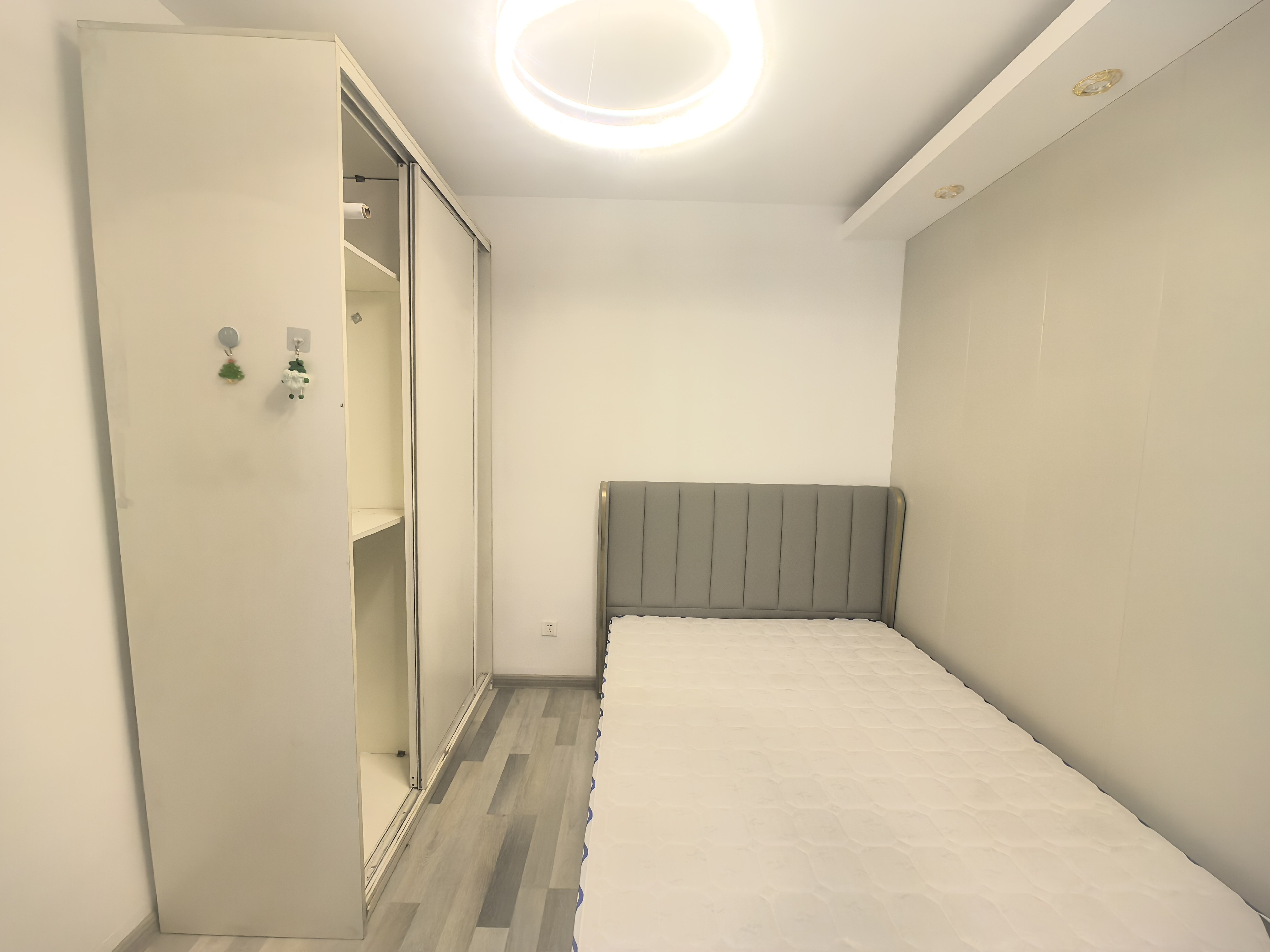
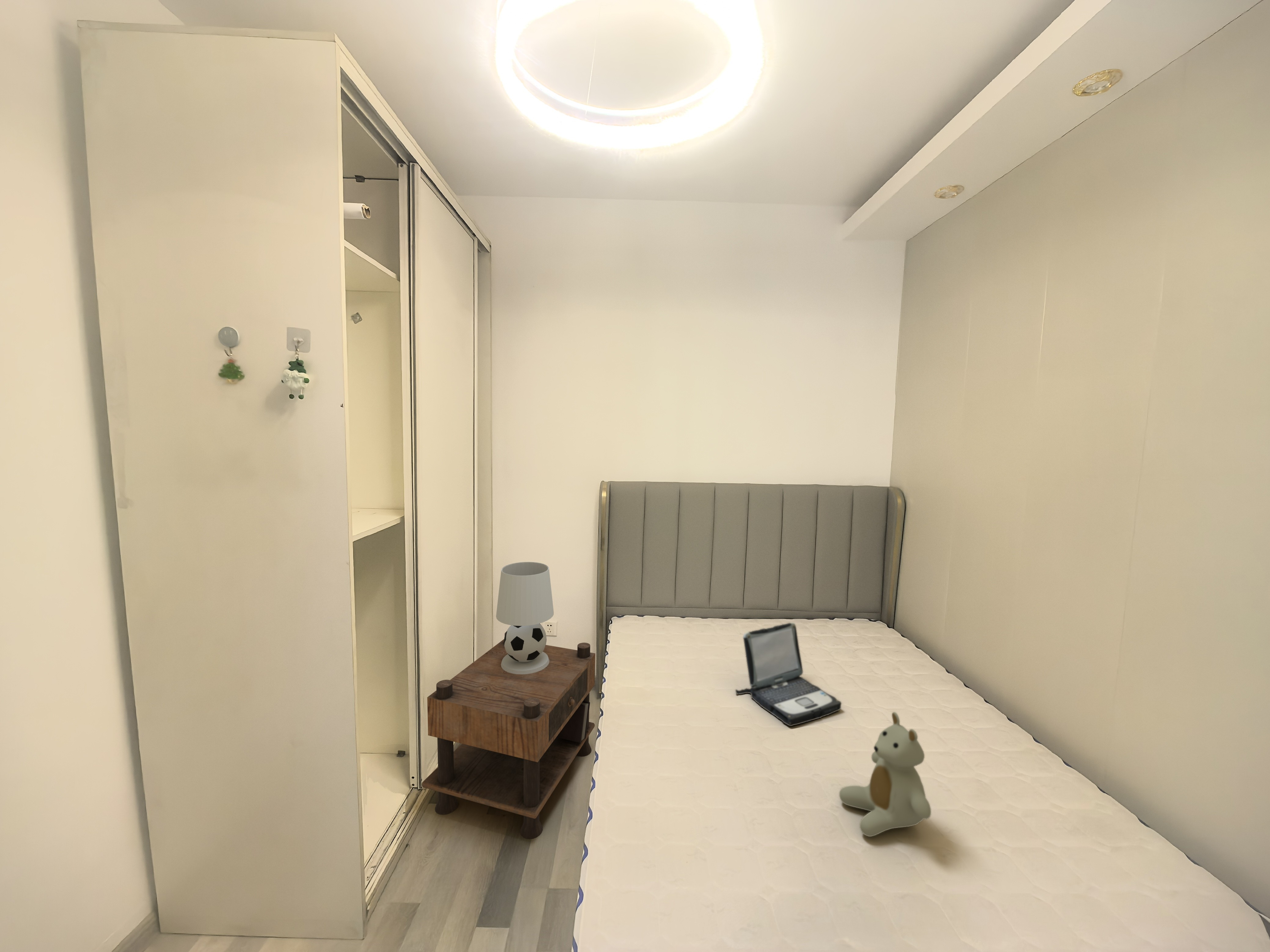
+ laptop (789, 669)
+ nightstand (518, 720)
+ stuffed bear (885, 770)
+ table lamp (525, 615)
